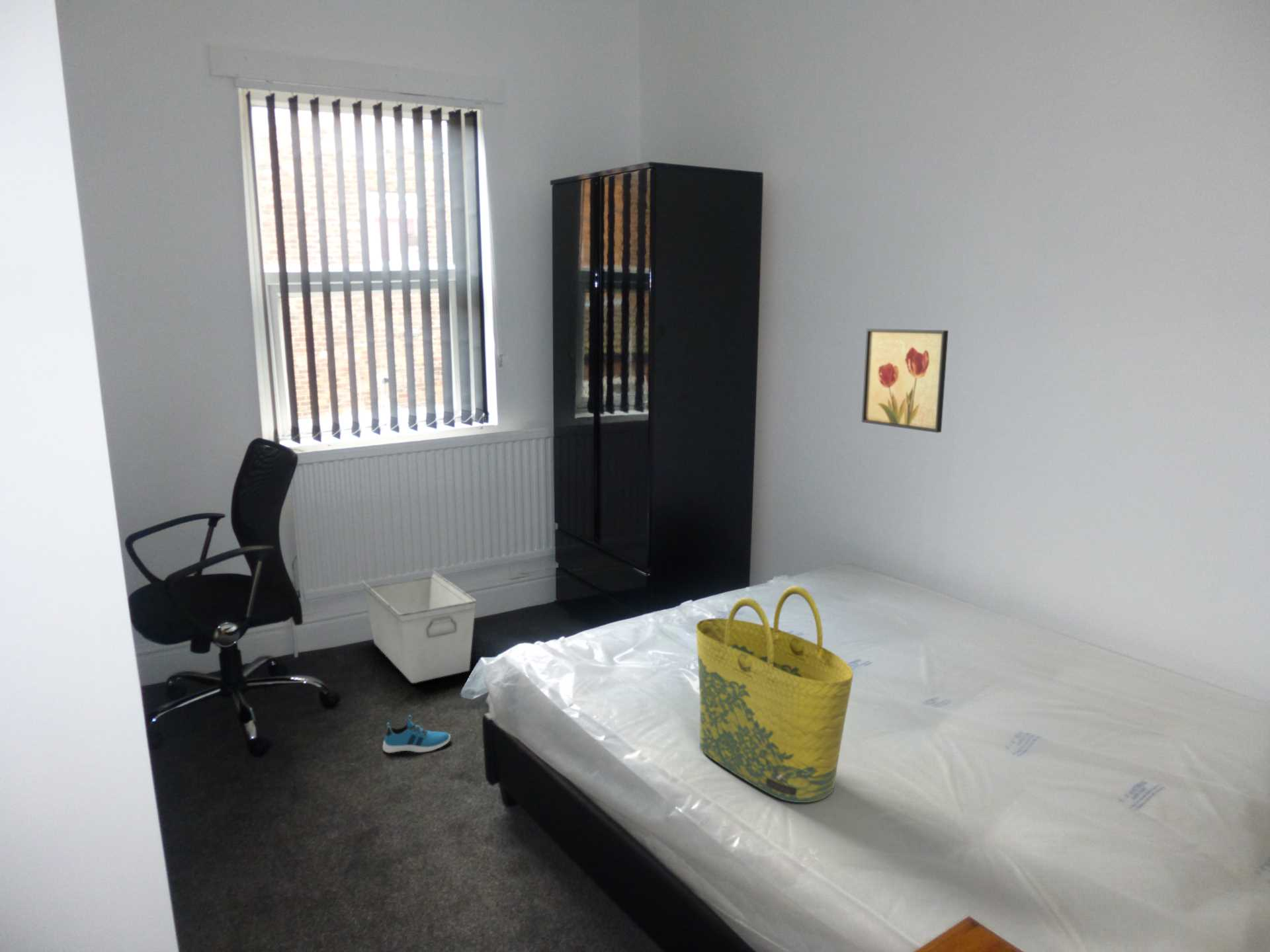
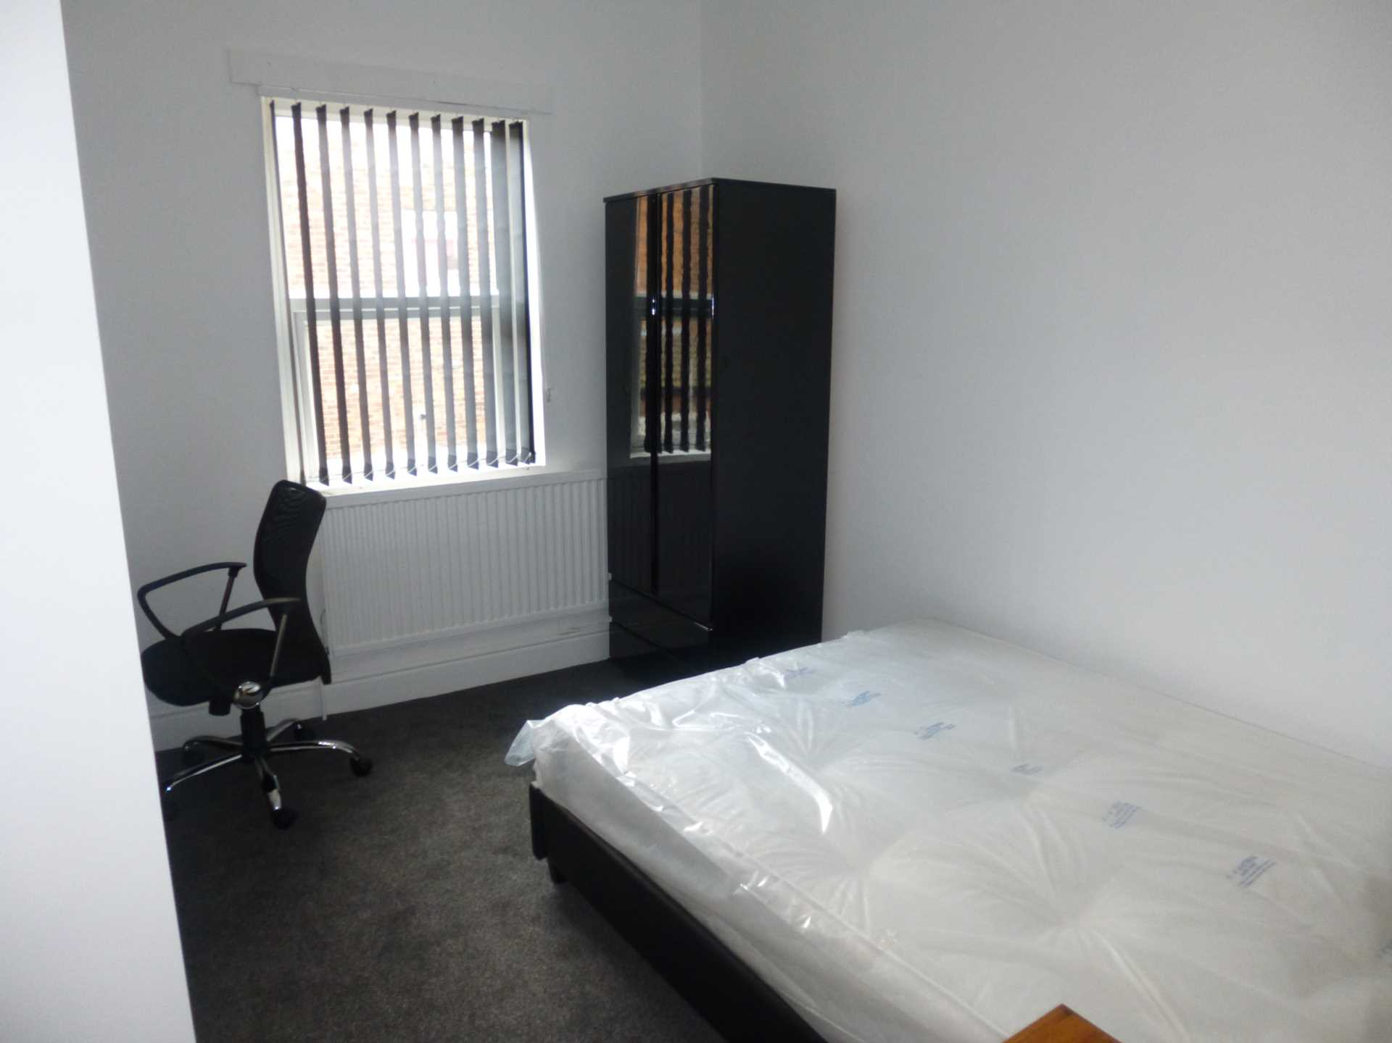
- tote bag (770, 680)
- shoe (416, 731)
- storage bin (418, 623)
- wall art (904, 378)
